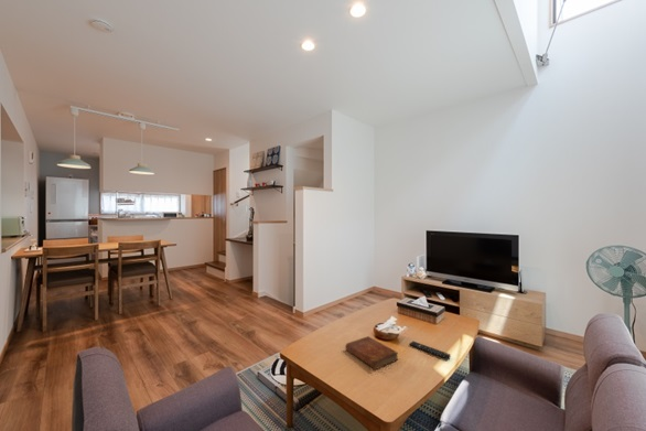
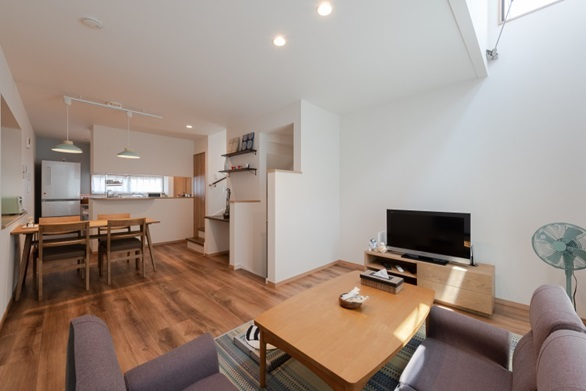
- bible (370, 351)
- remote control (429, 349)
